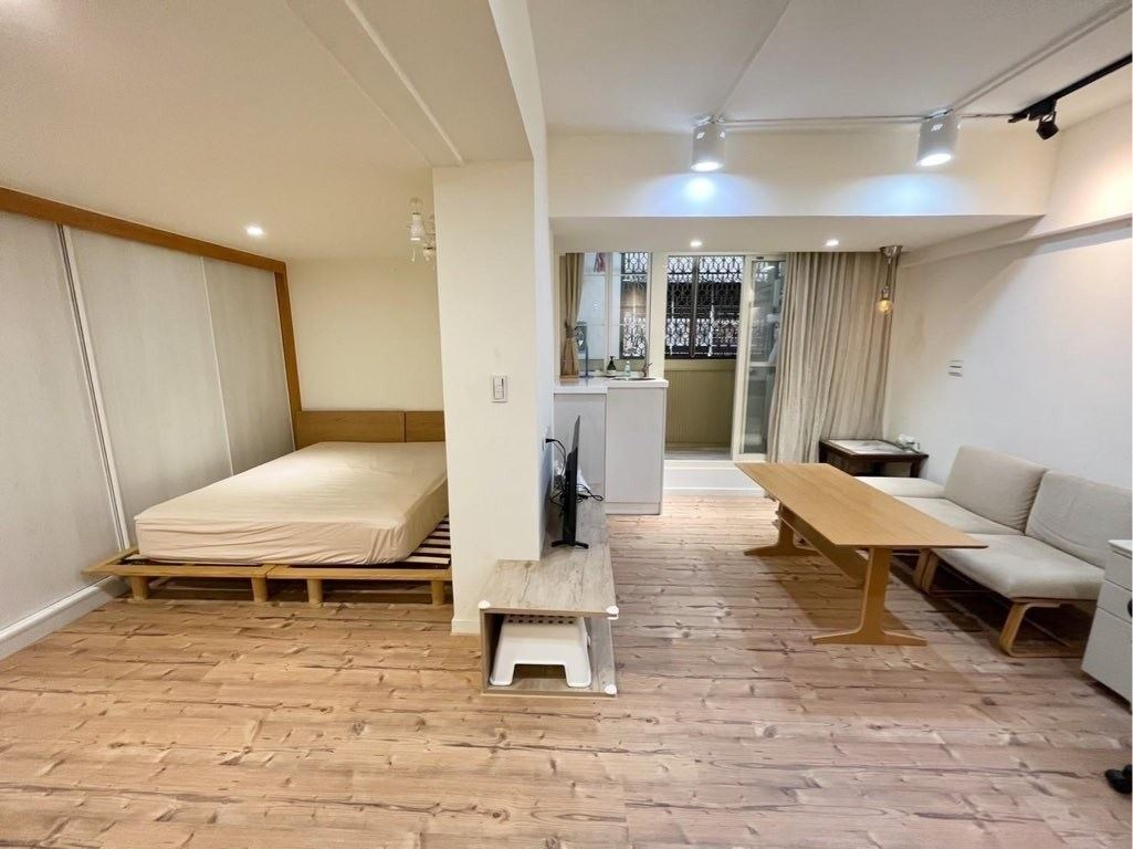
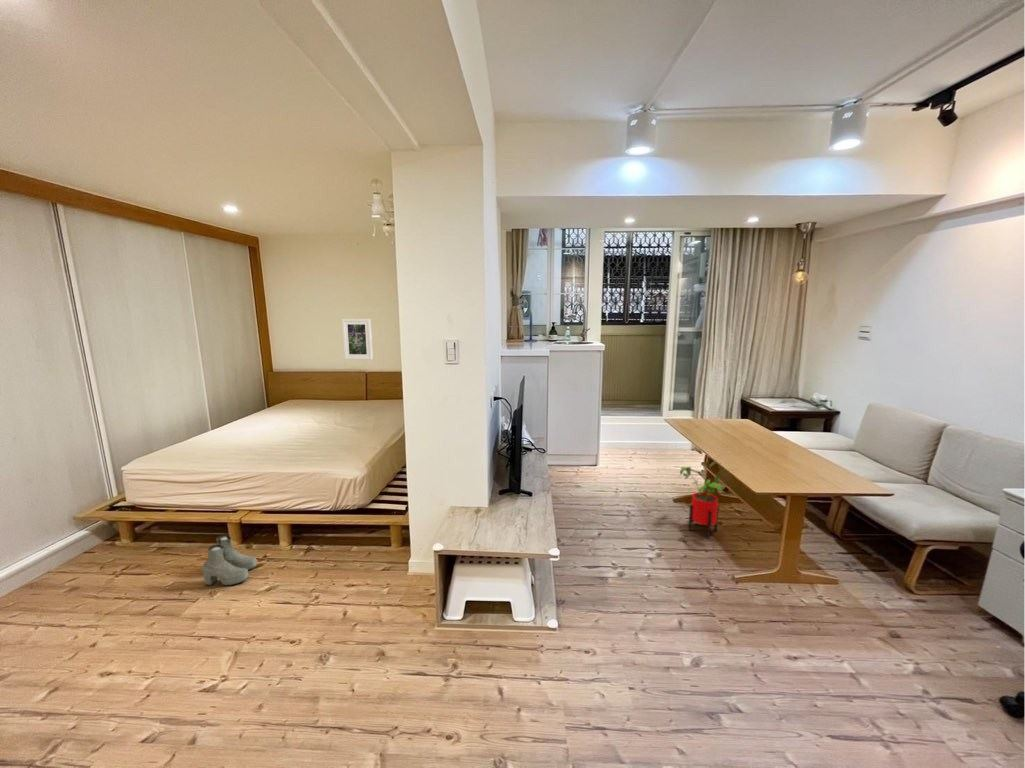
+ house plant (709, 493)
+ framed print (357, 339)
+ boots (229, 558)
